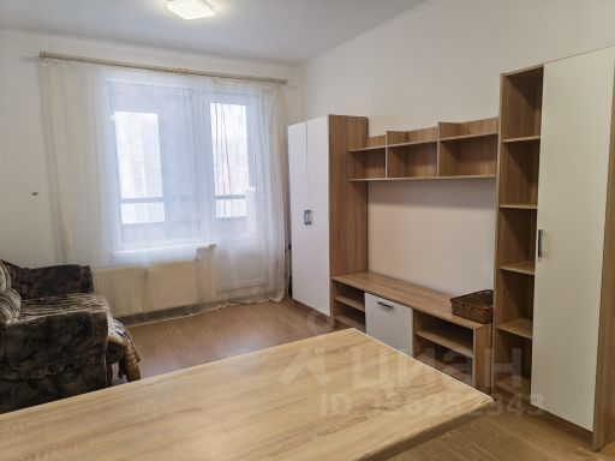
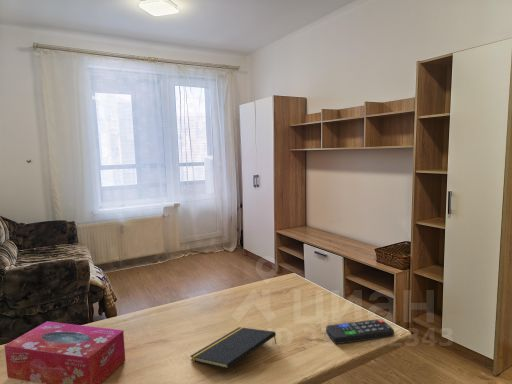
+ remote control (359, 330)
+ notepad (234, 345)
+ tissue box (67, 353)
